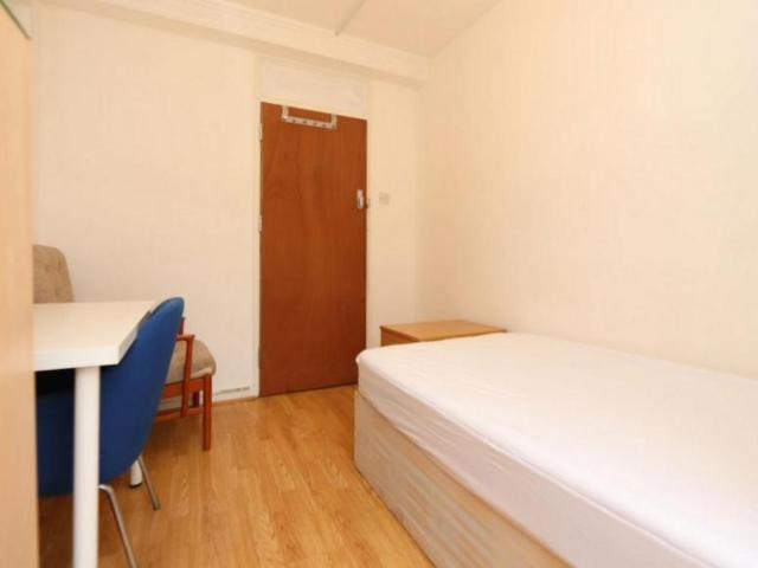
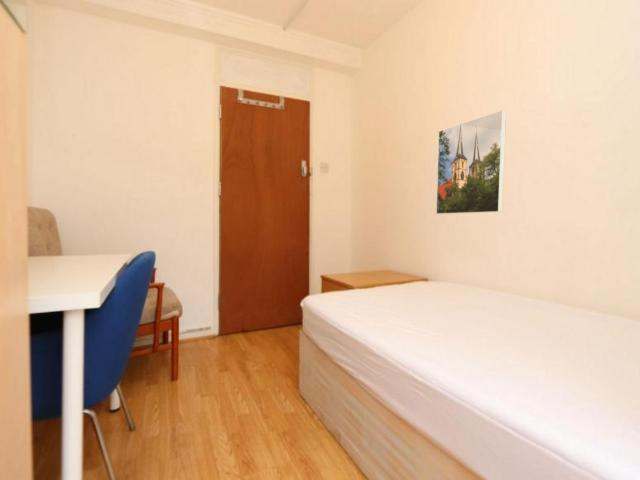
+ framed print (467, 167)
